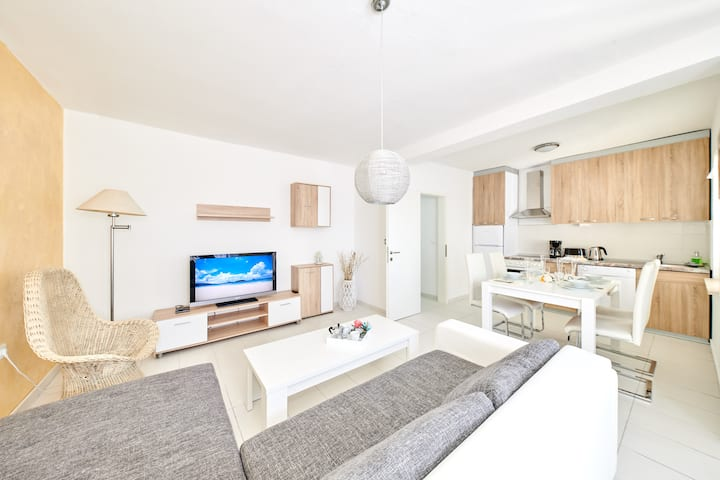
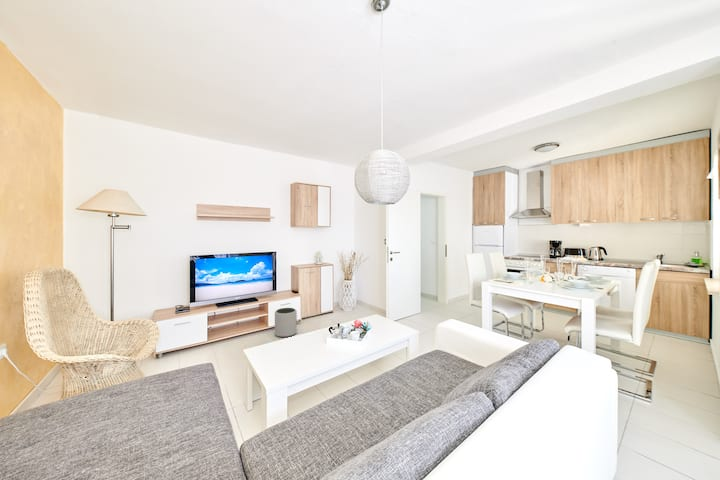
+ plant pot (285, 321)
